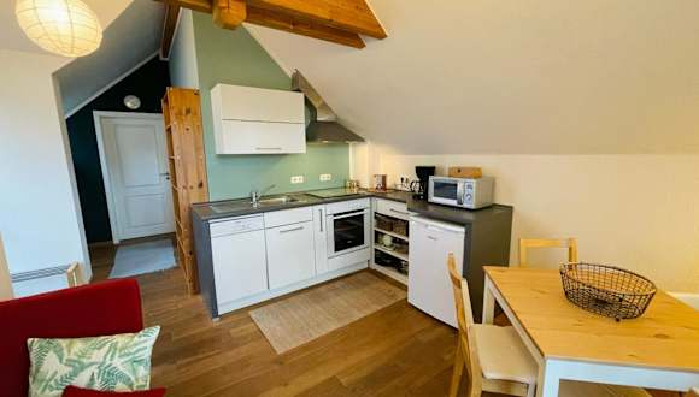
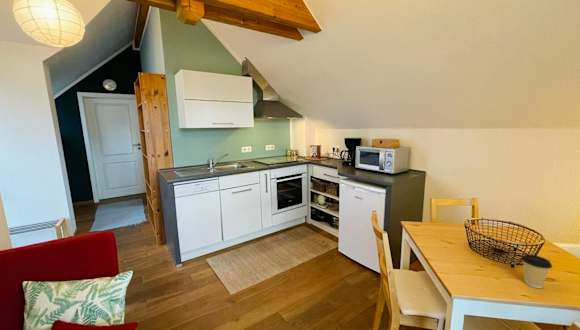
+ coffee cup (535, 271)
